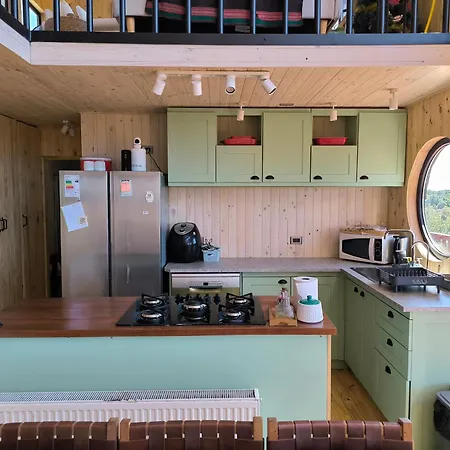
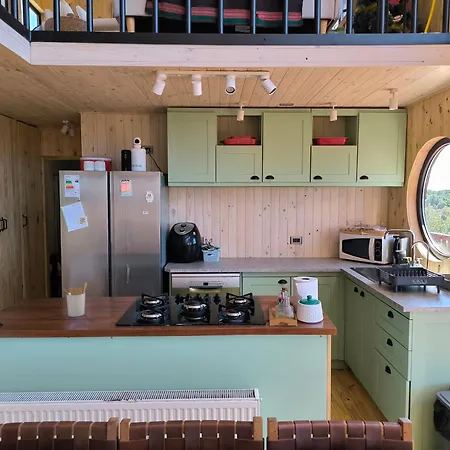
+ utensil holder (76, 299)
